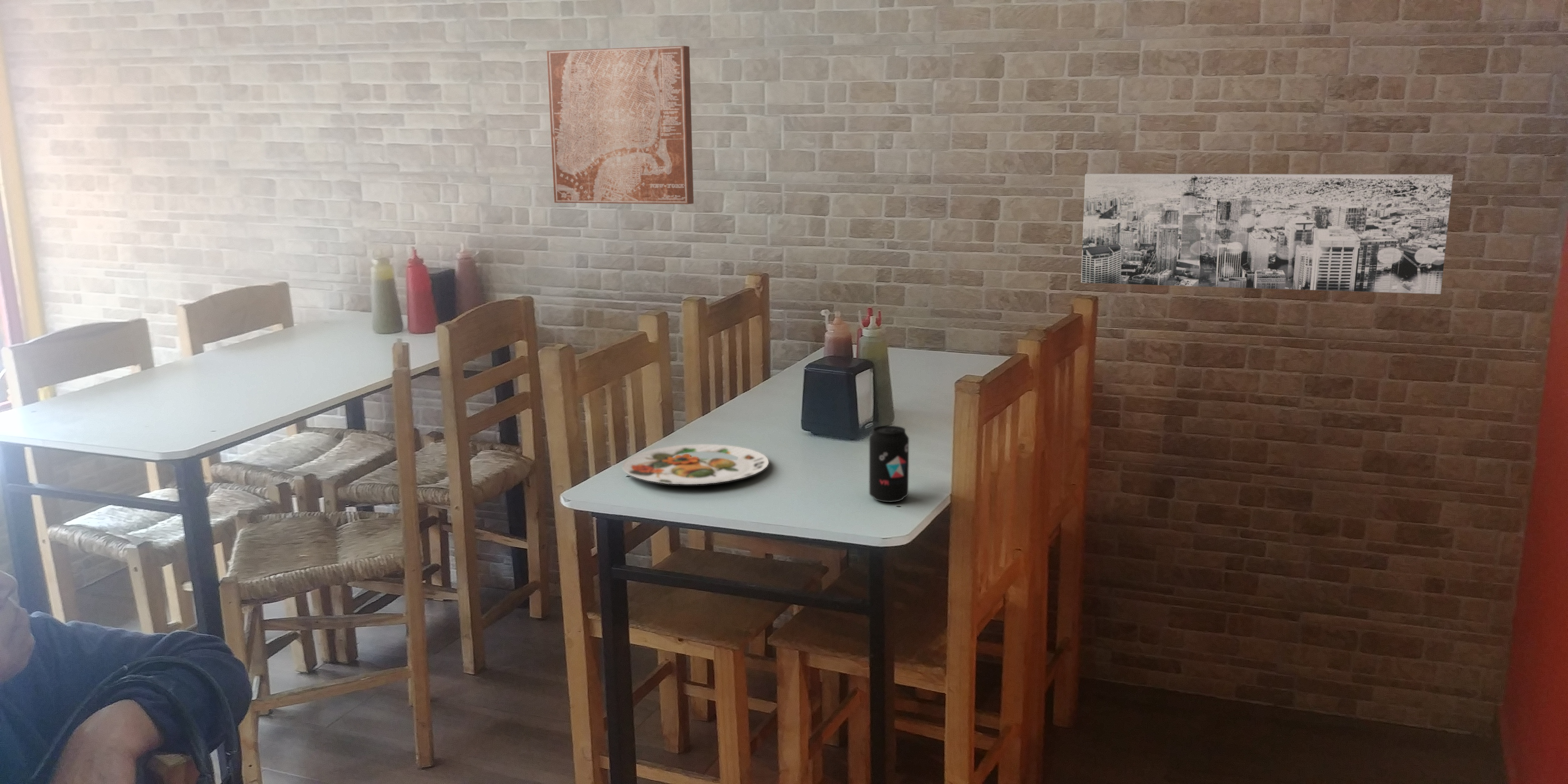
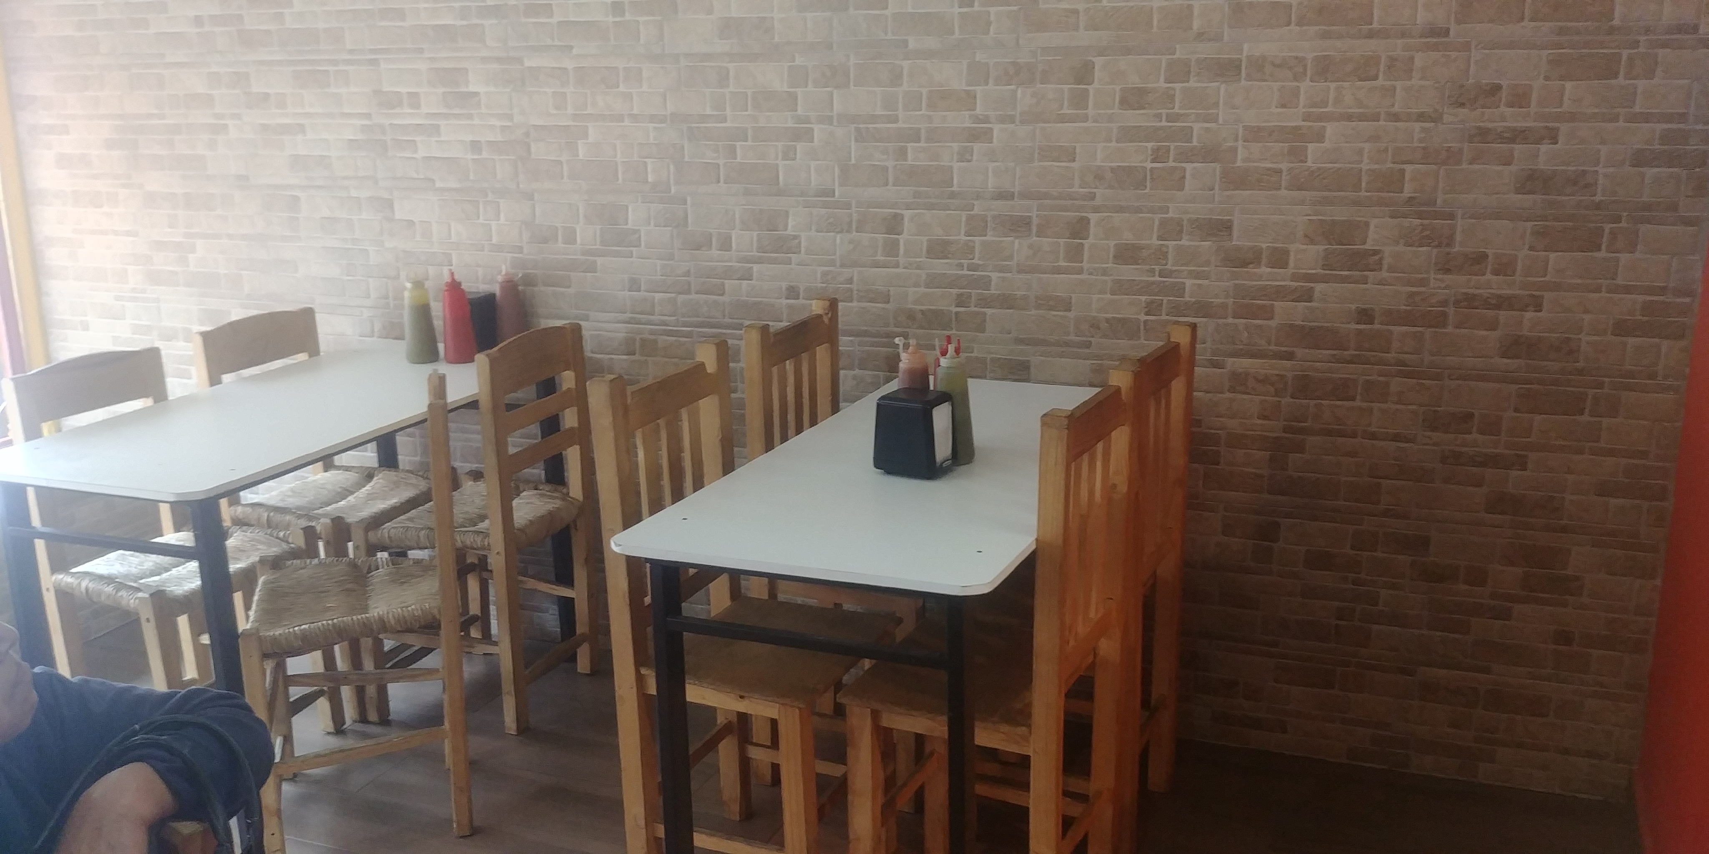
- wall art (1256, 231)
- wall art (620, 127)
- beverage can (889, 464)
- plate (696, 466)
